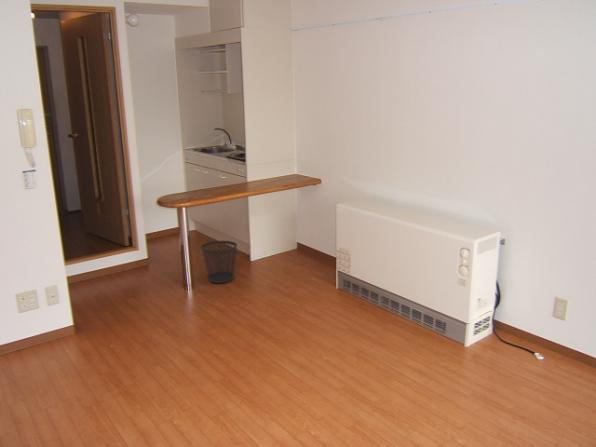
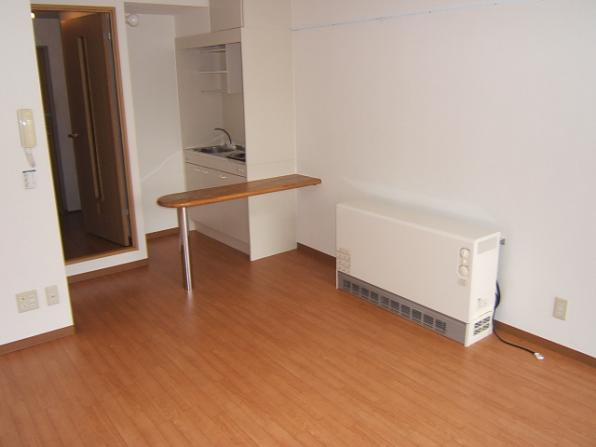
- wastebasket (220, 262)
